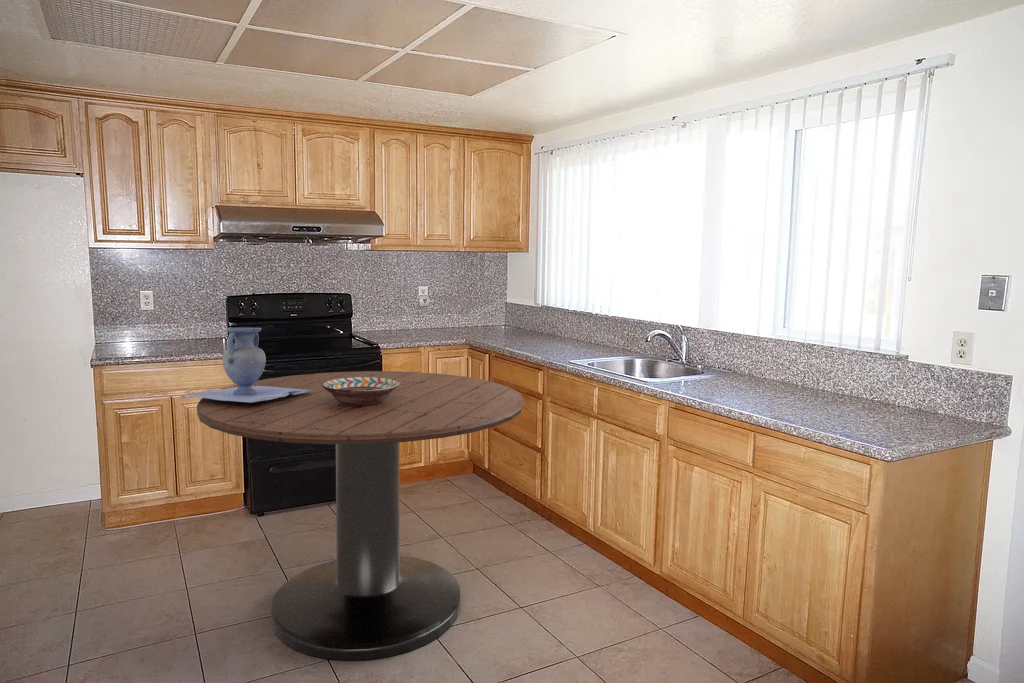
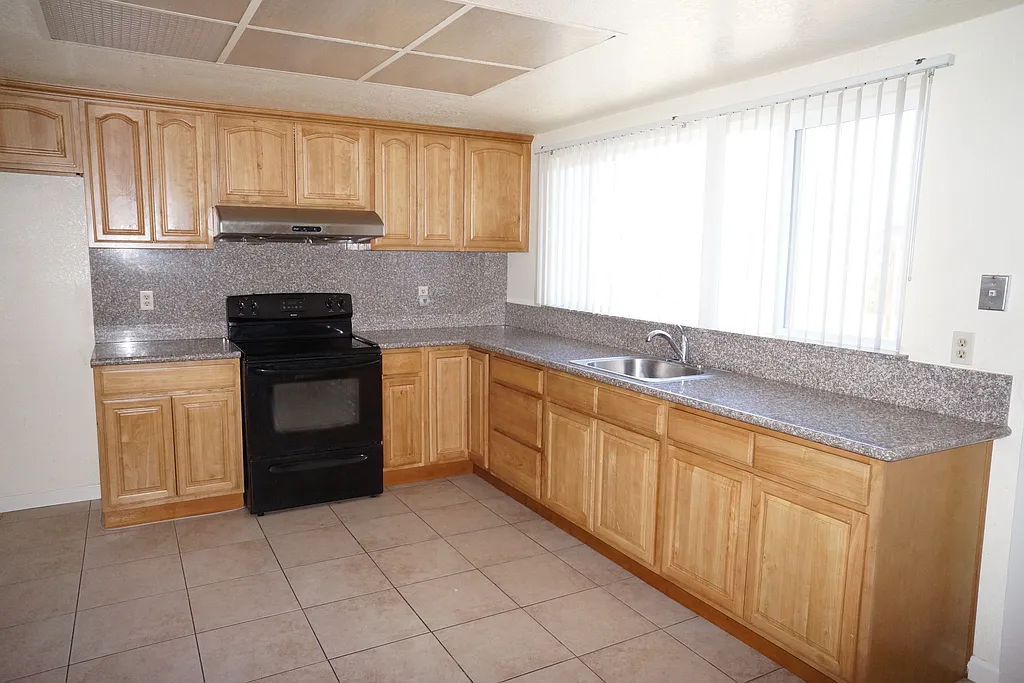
- dining table (368, 503)
- vase (247, 361)
- decorative bowl (361, 392)
